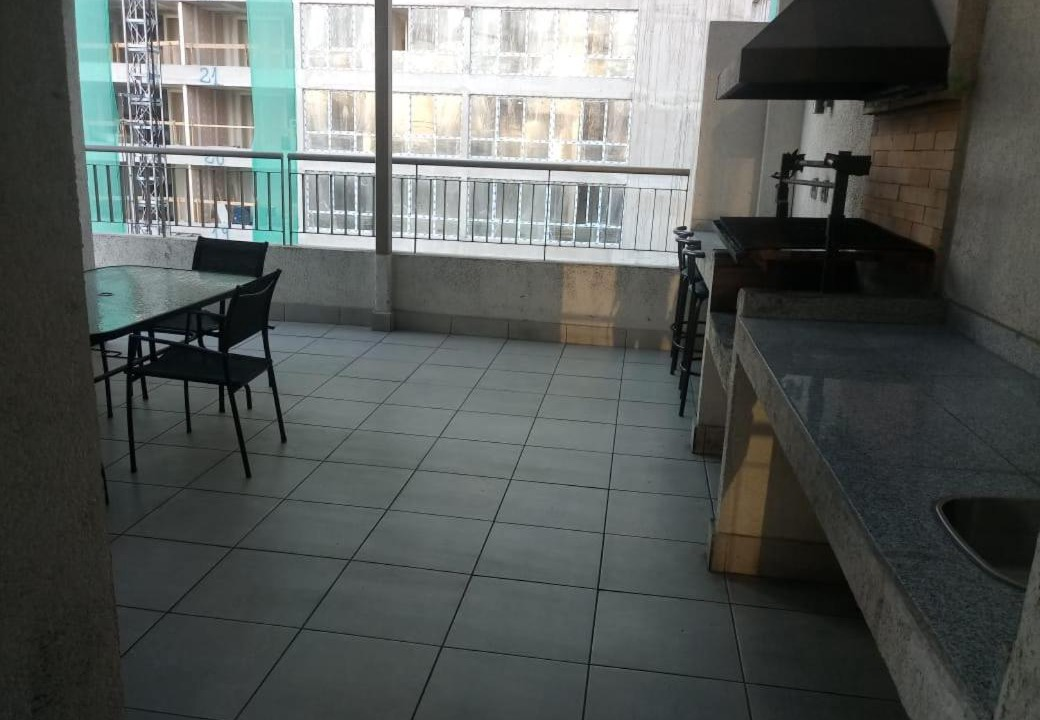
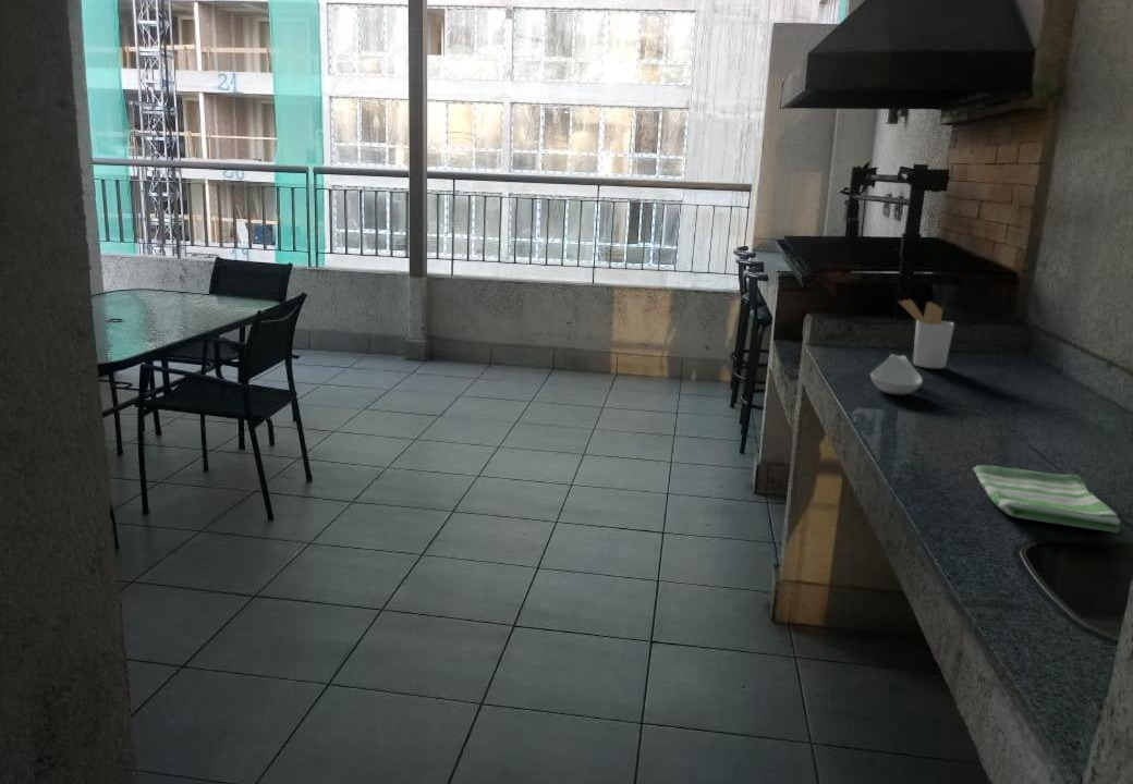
+ dish towel (1043, 493)
+ spoon rest (896, 372)
+ utensil holder (923, 331)
